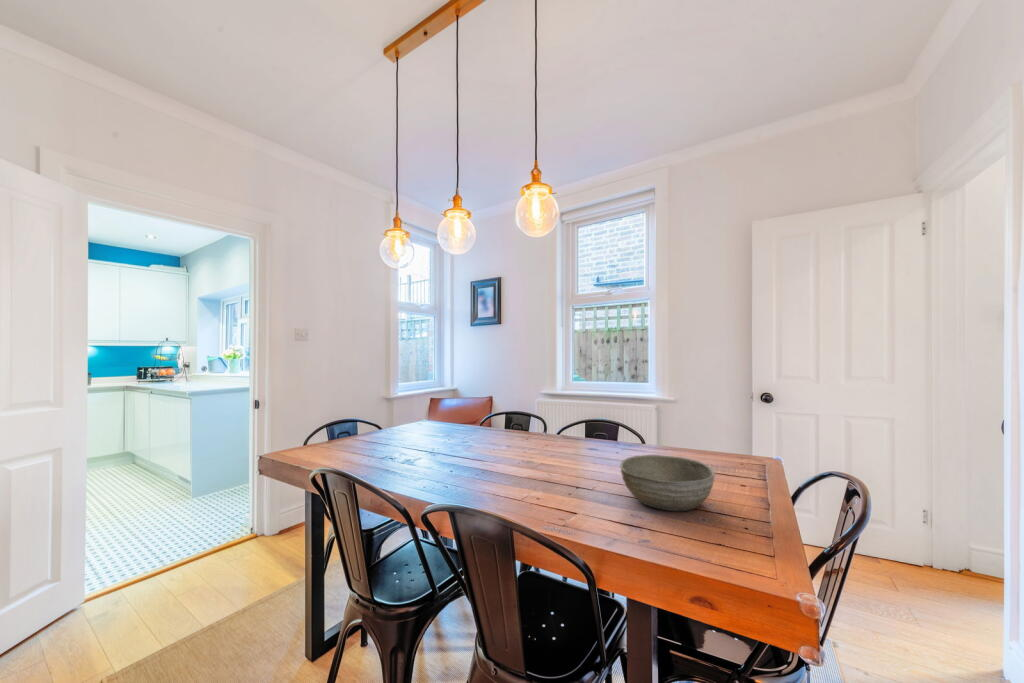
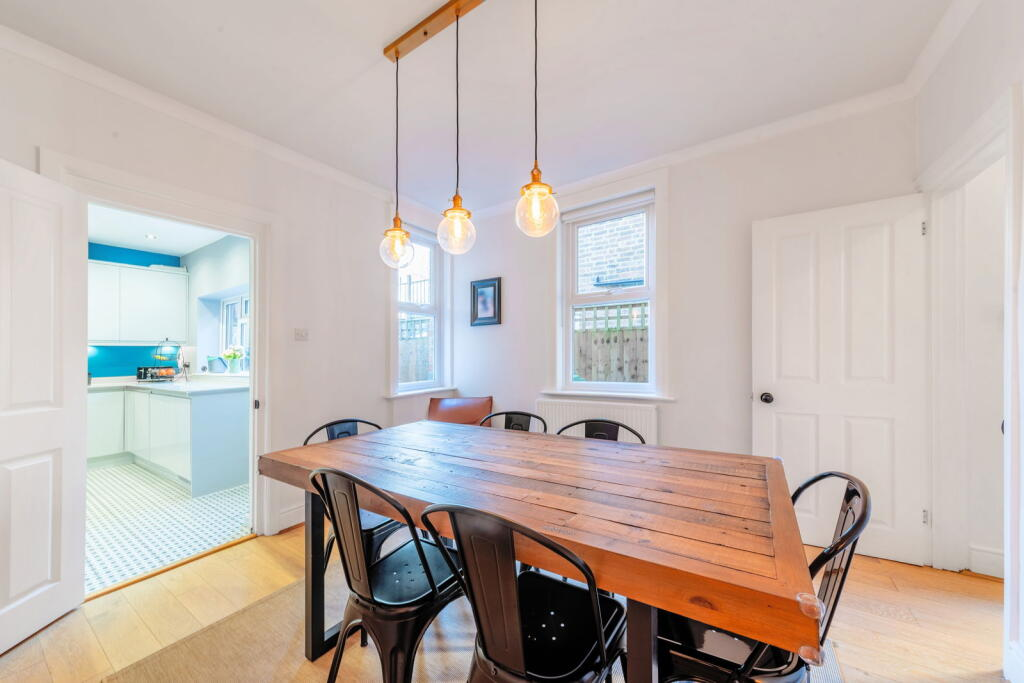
- bowl (665, 483)
